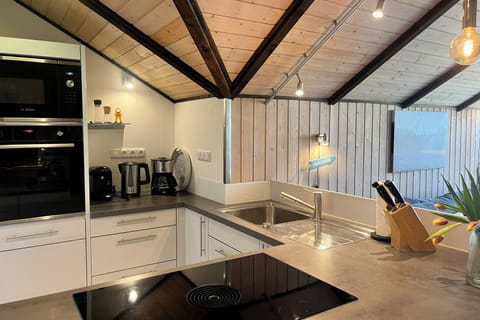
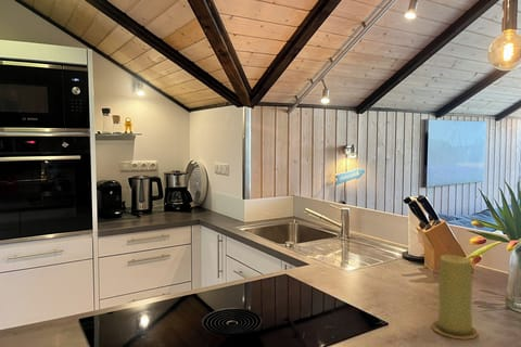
+ candle (455, 293)
